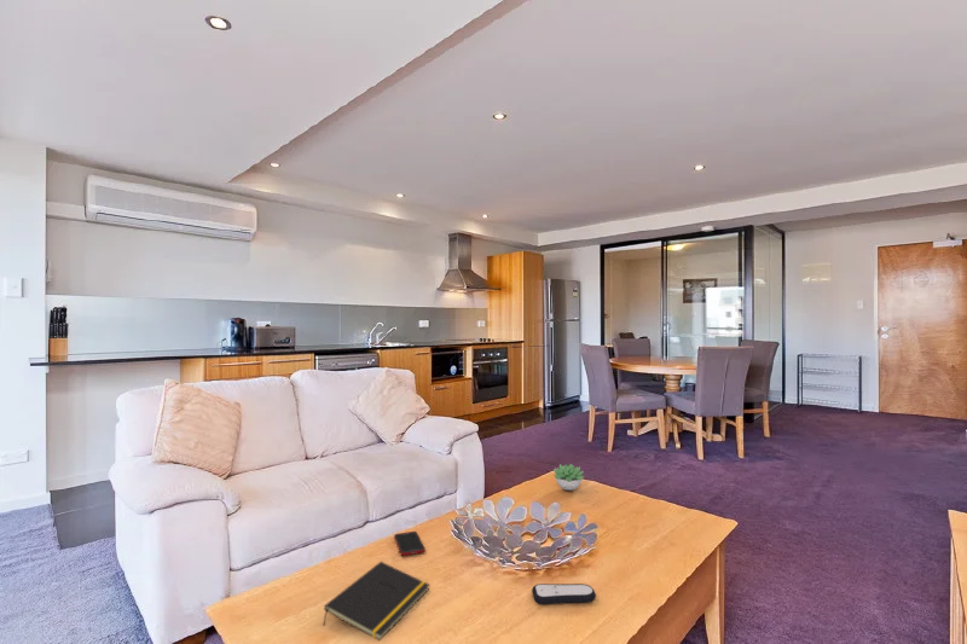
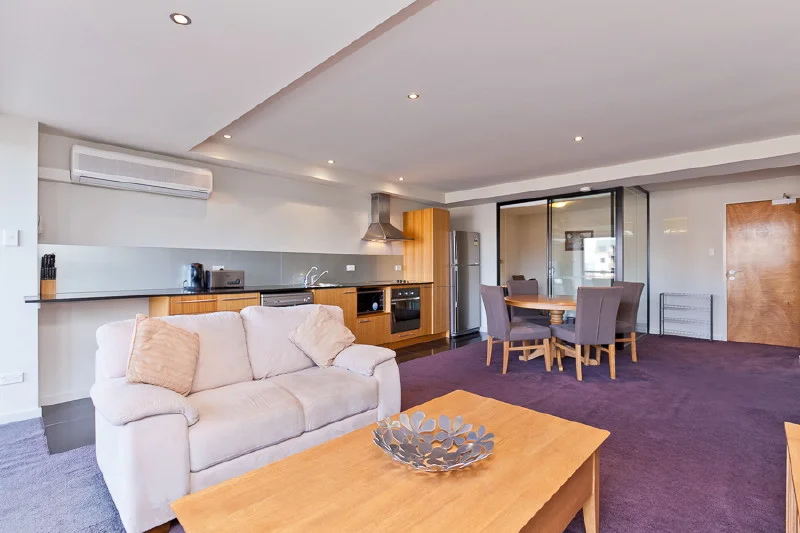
- succulent plant (568, 477)
- remote control (563, 592)
- notepad (380, 596)
- cell phone (409, 543)
